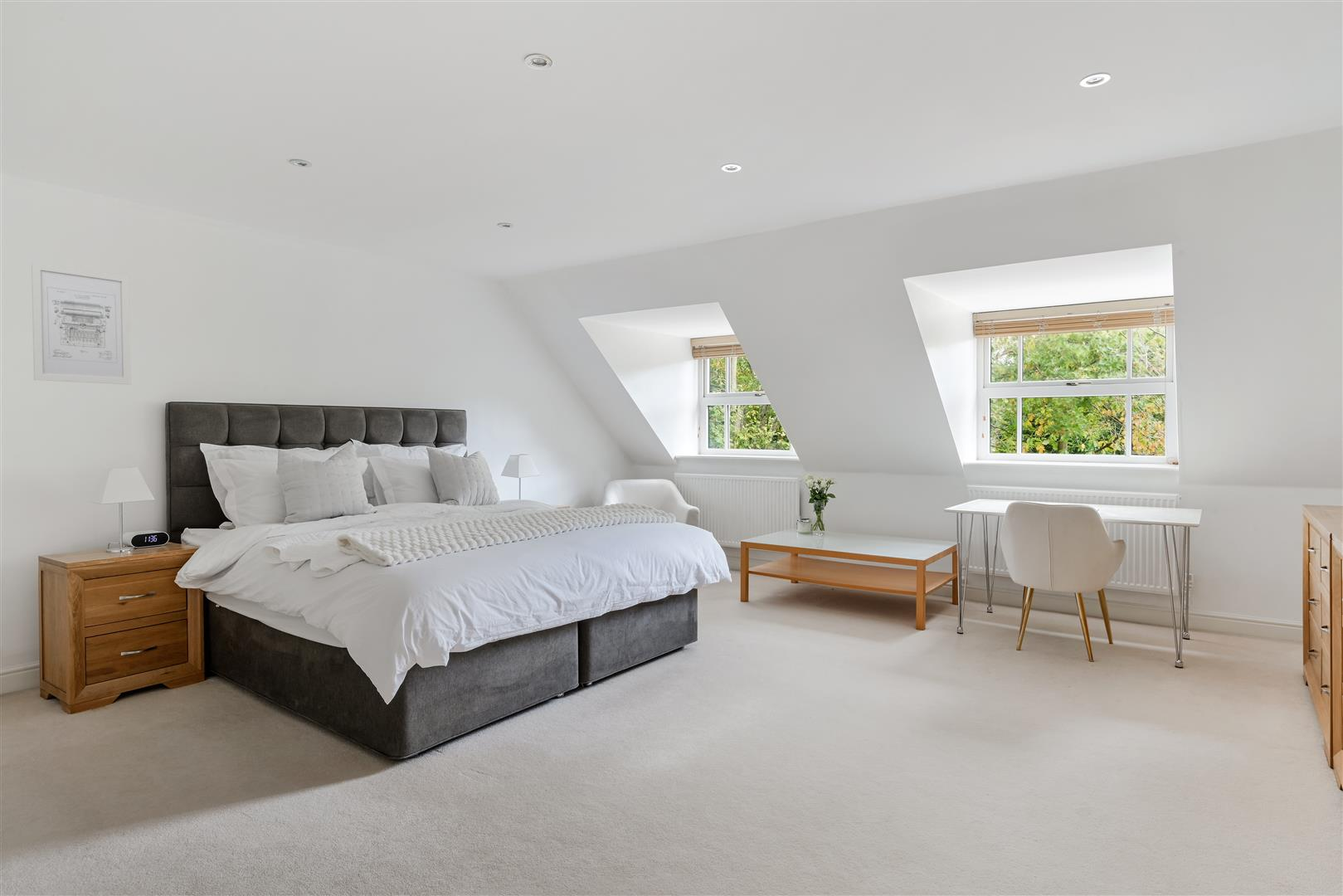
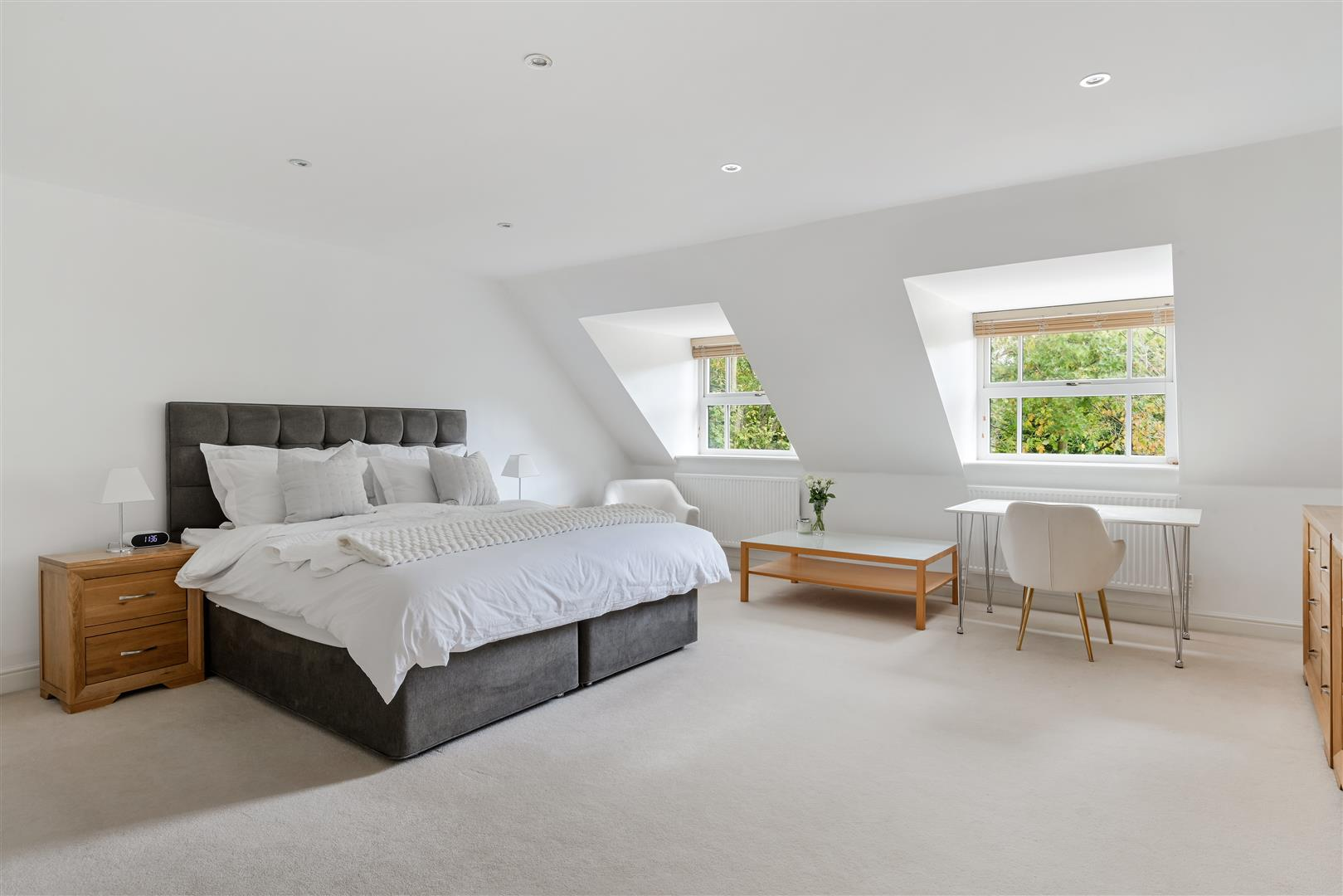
- wall art (83, 326)
